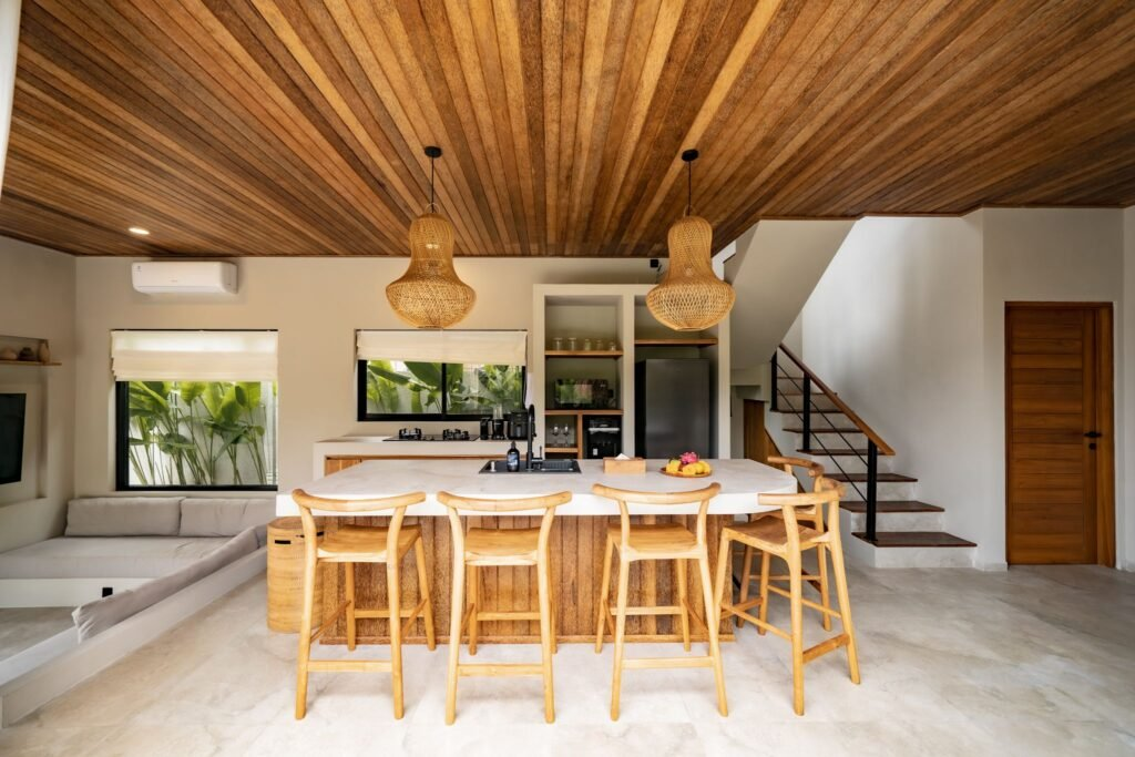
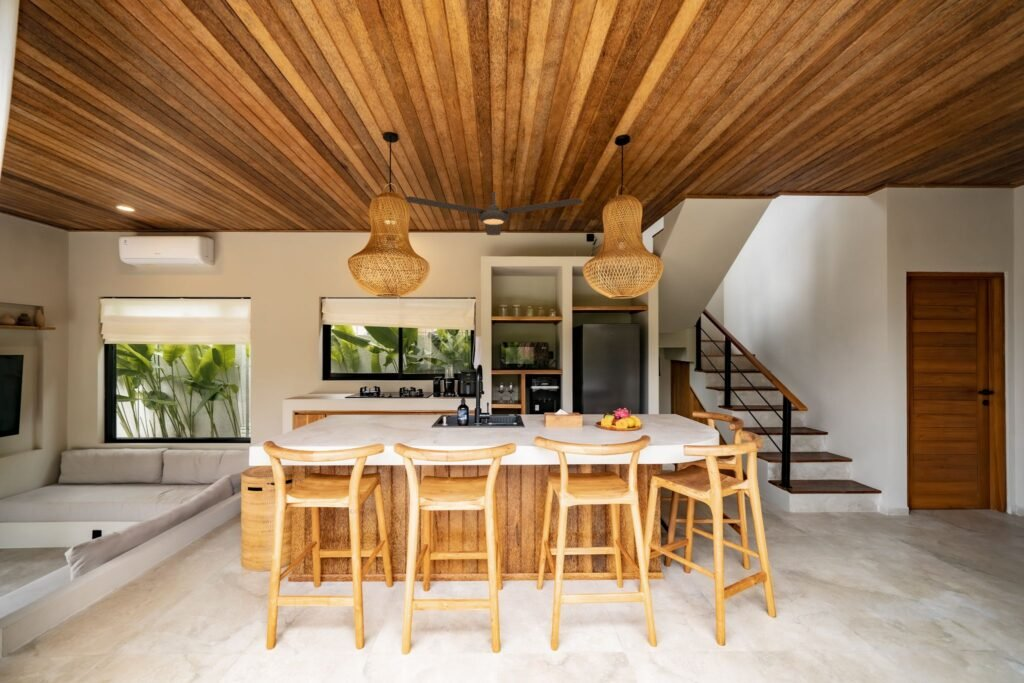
+ ceiling fan (493, 213)
